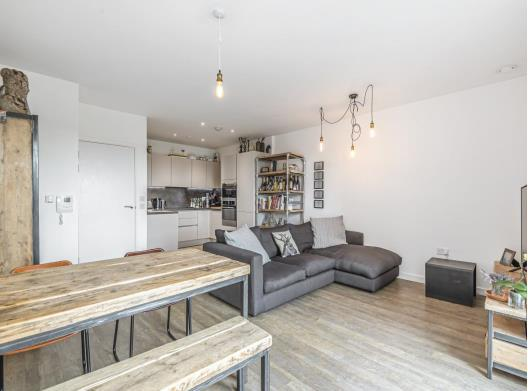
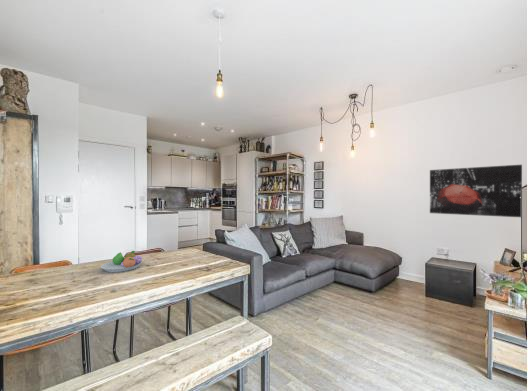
+ wall art (471, 191)
+ fruit bowl (122, 260)
